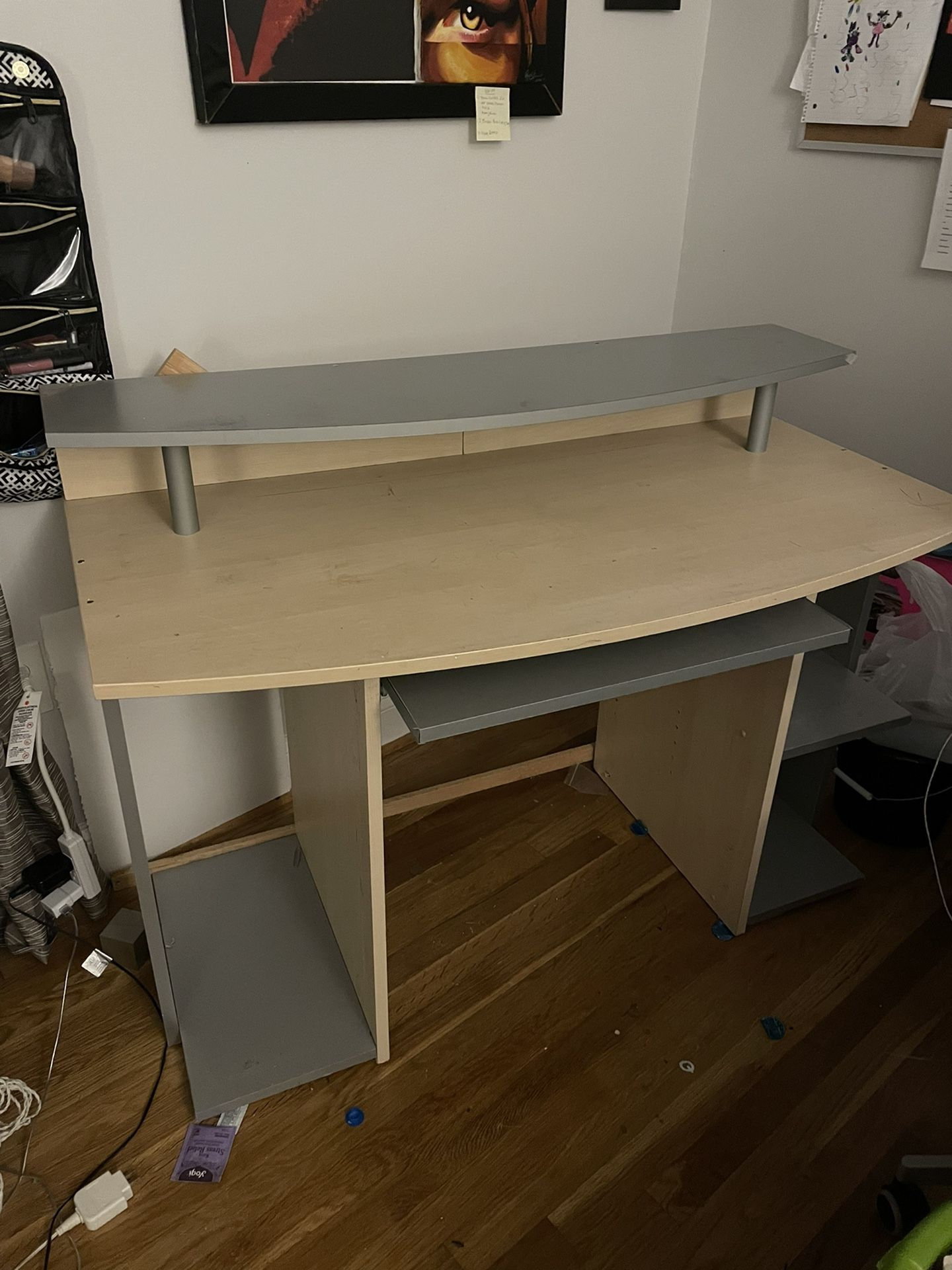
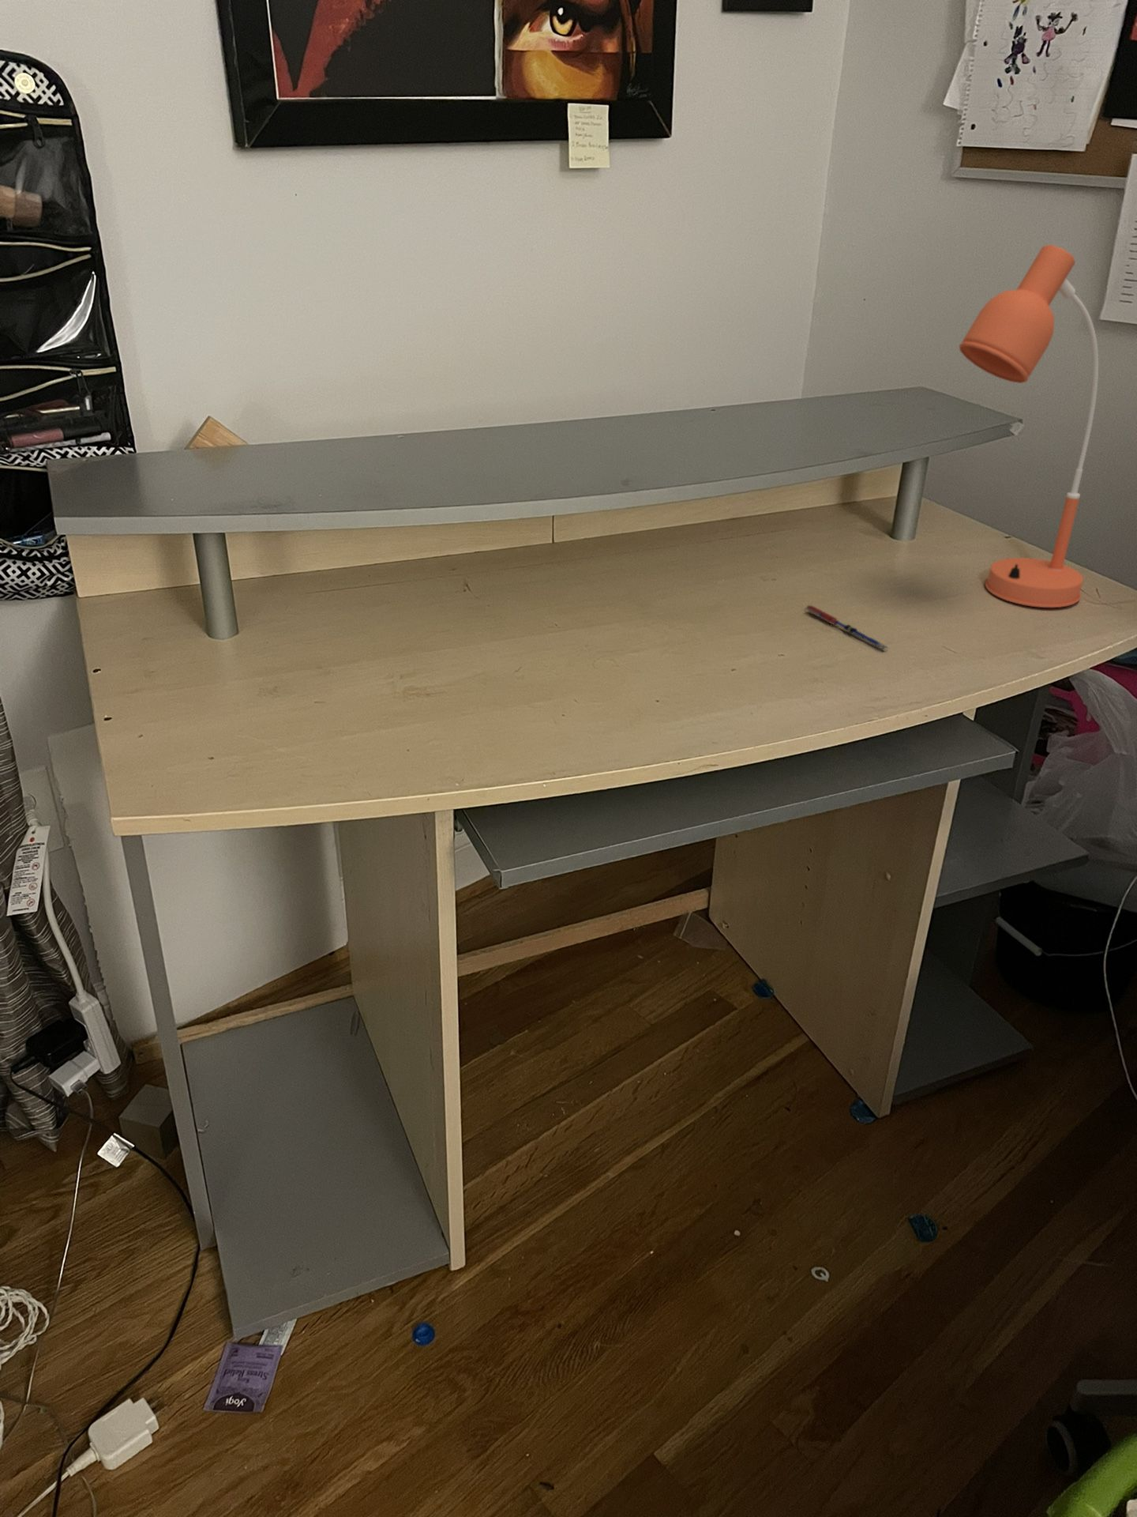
+ pen (846, 626)
+ desk lamp (1082, 447)
